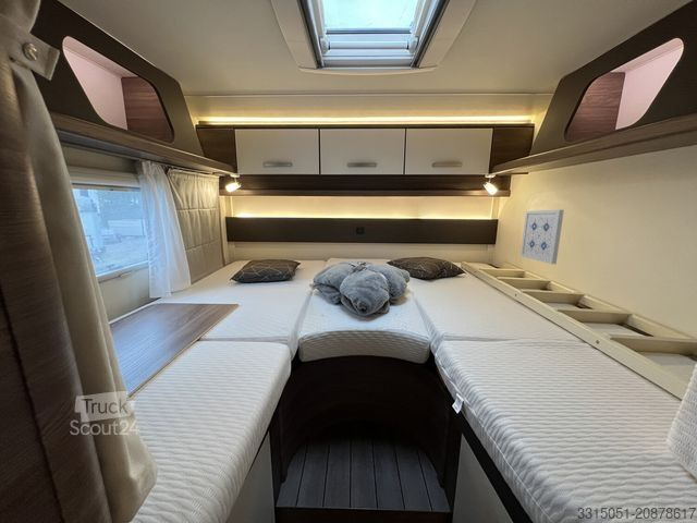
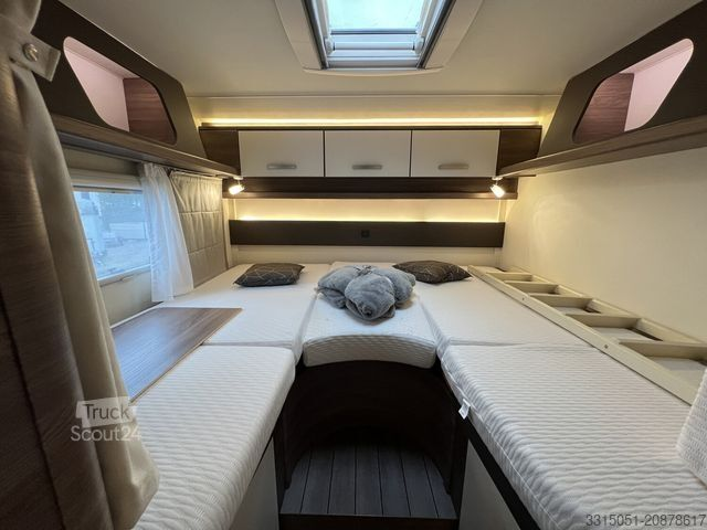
- wall art (539, 235)
